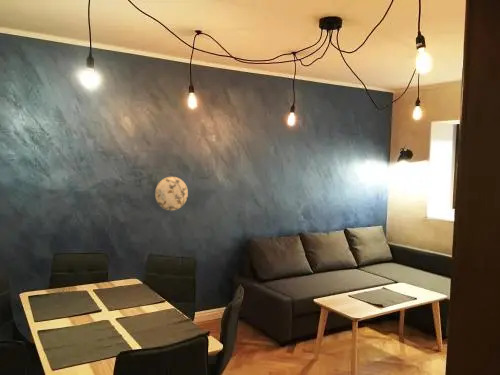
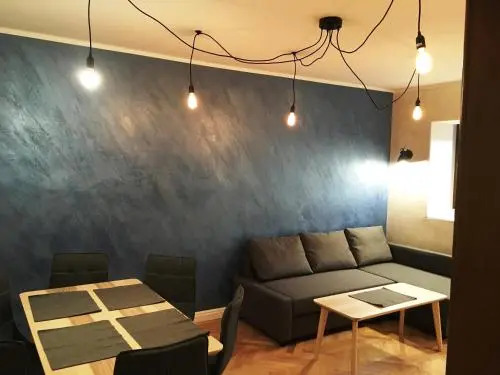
- decorative plate (171, 193)
